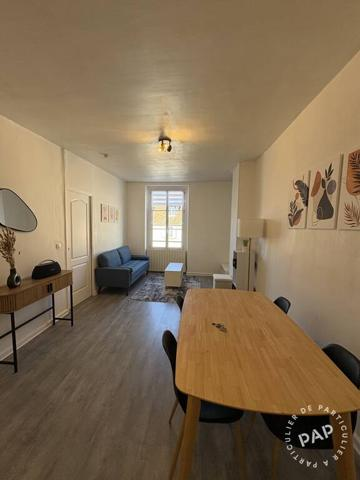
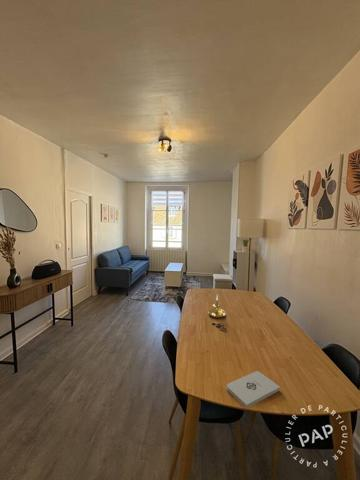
+ notepad (252, 387)
+ candle holder (216, 305)
